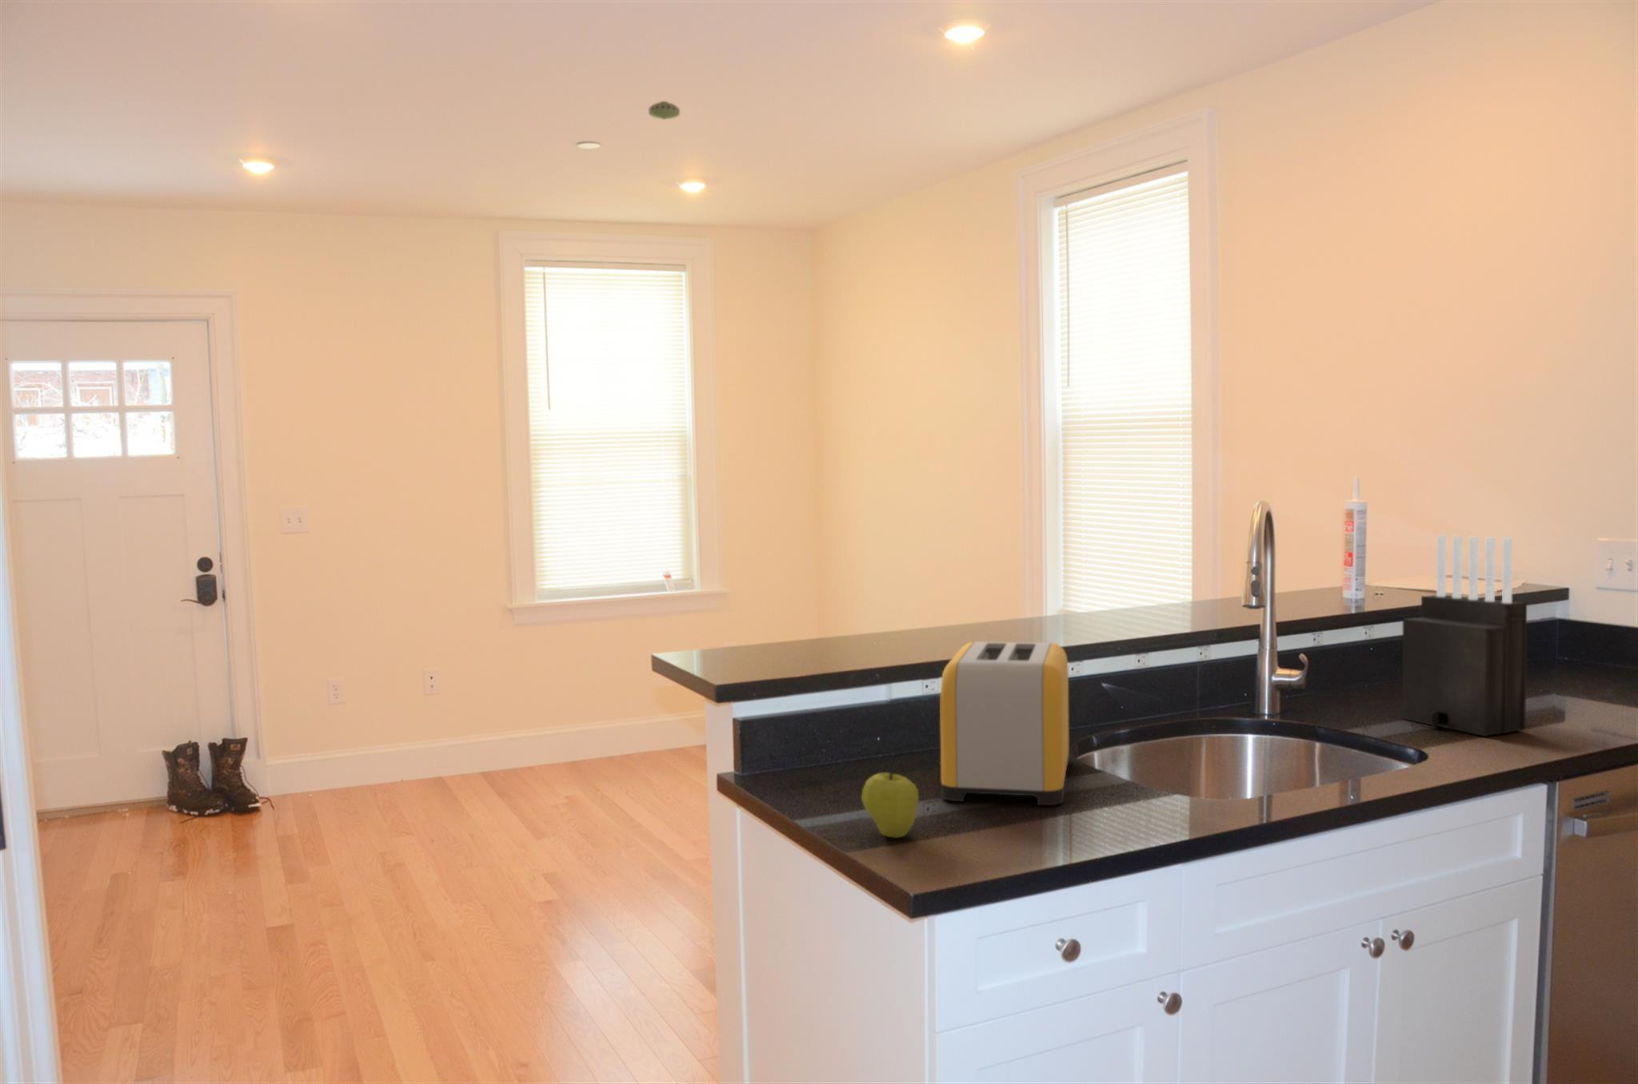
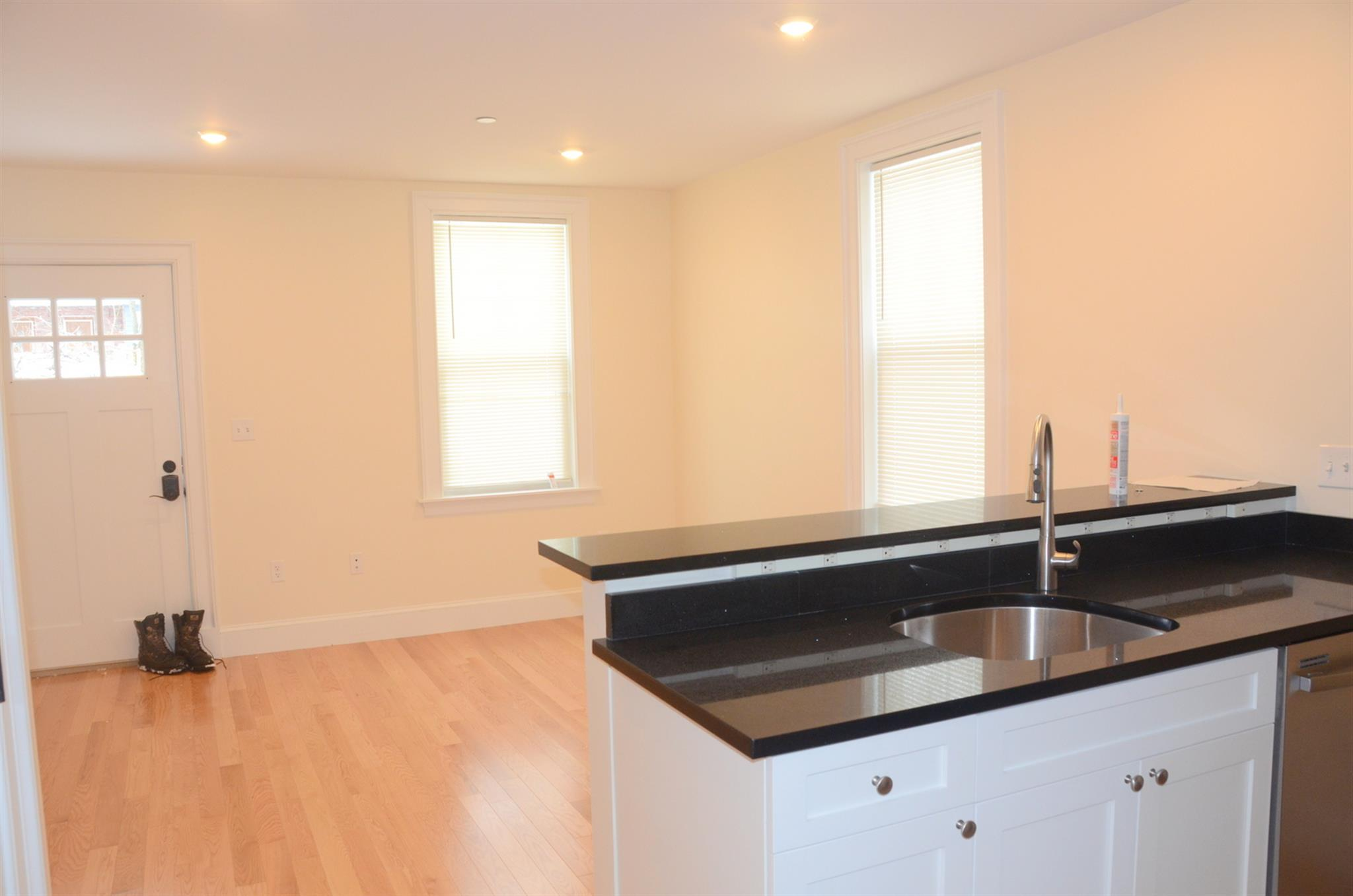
- fruit (890, 798)
- toaster (1007, 714)
- smoke detector (663, 110)
- knife block (1458, 632)
